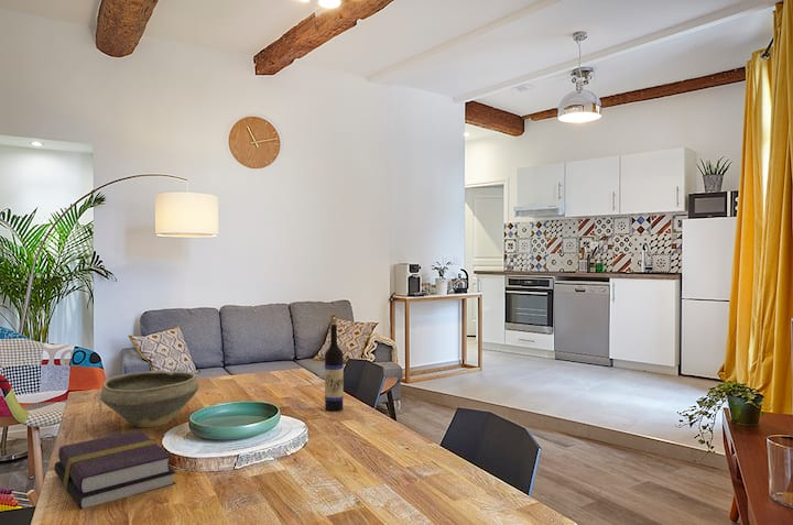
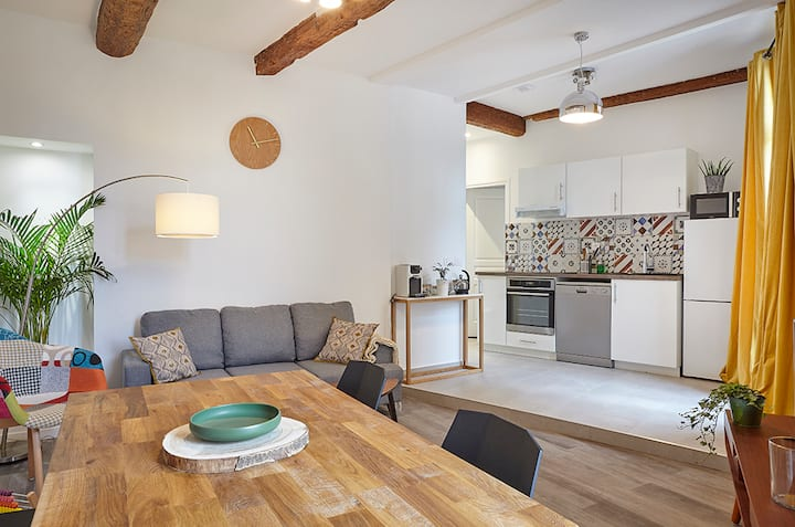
- bowl (151, 400)
- wine bottle (334, 363)
- book (113, 464)
